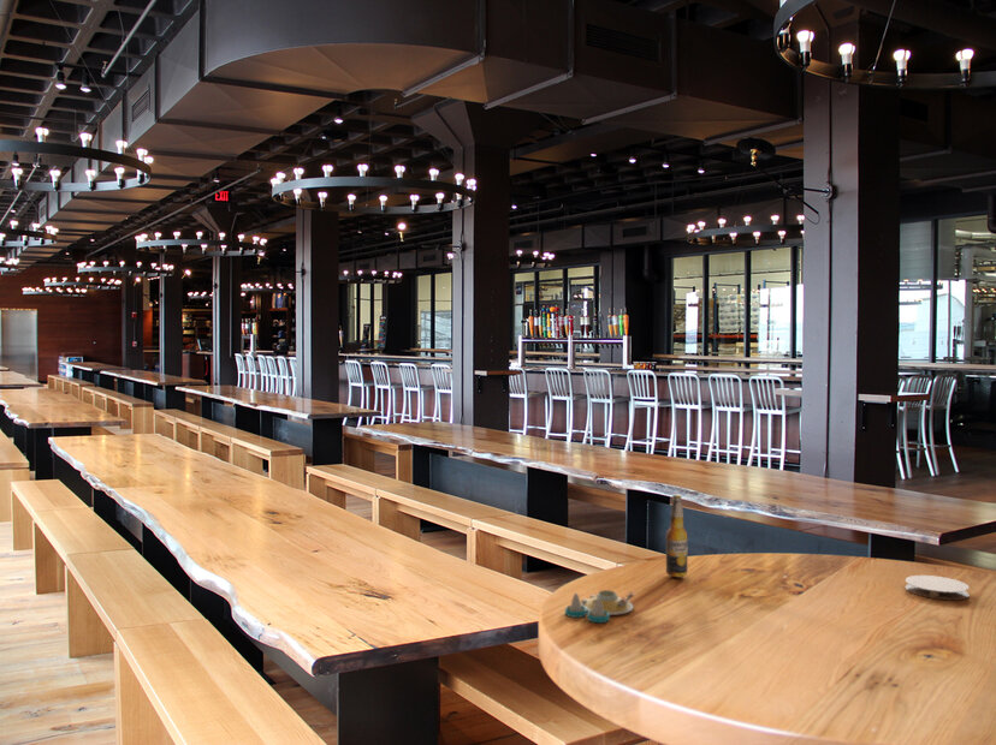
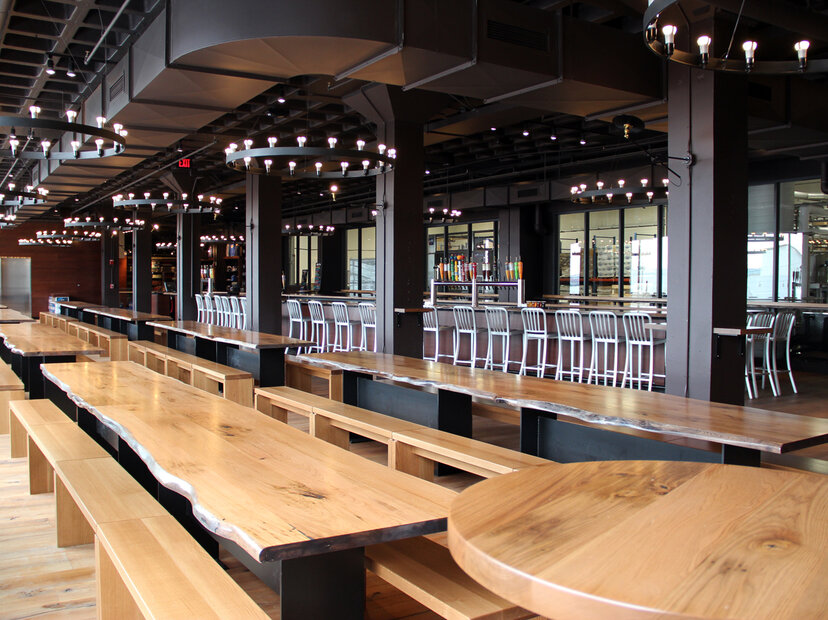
- beer bottle (676, 535)
- coaster (936, 586)
- salt and pepper shaker set (601, 598)
